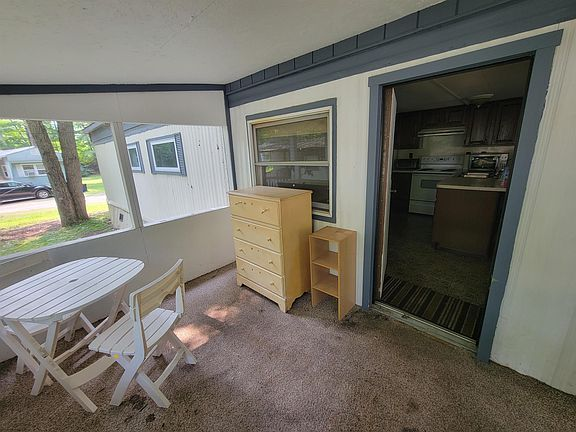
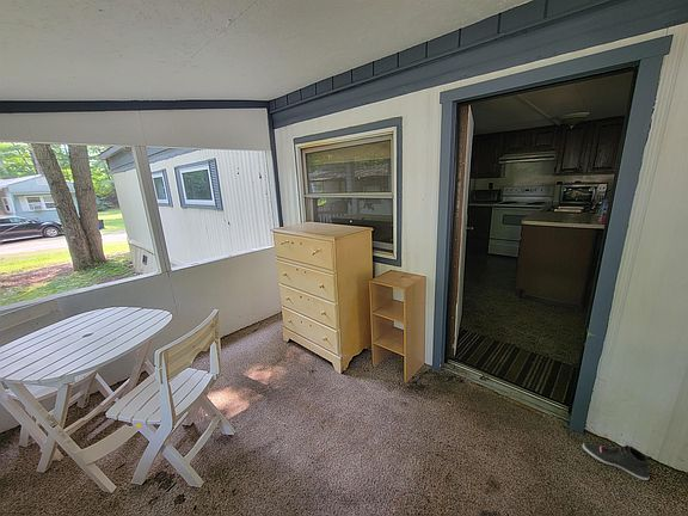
+ sneaker (615, 452)
